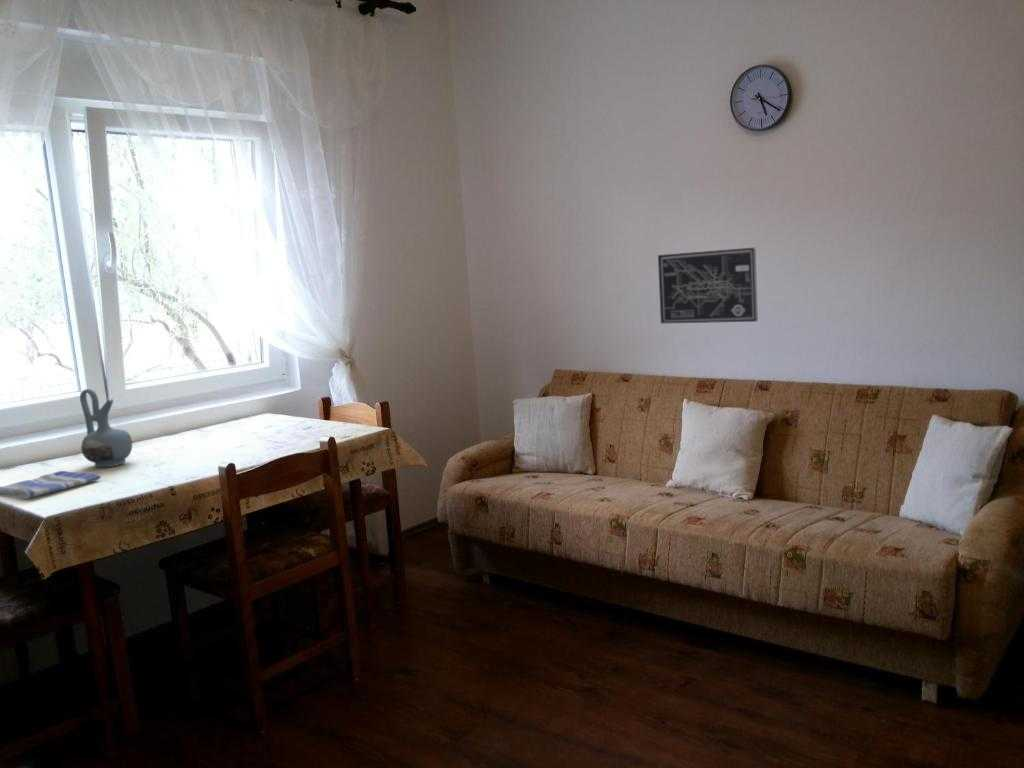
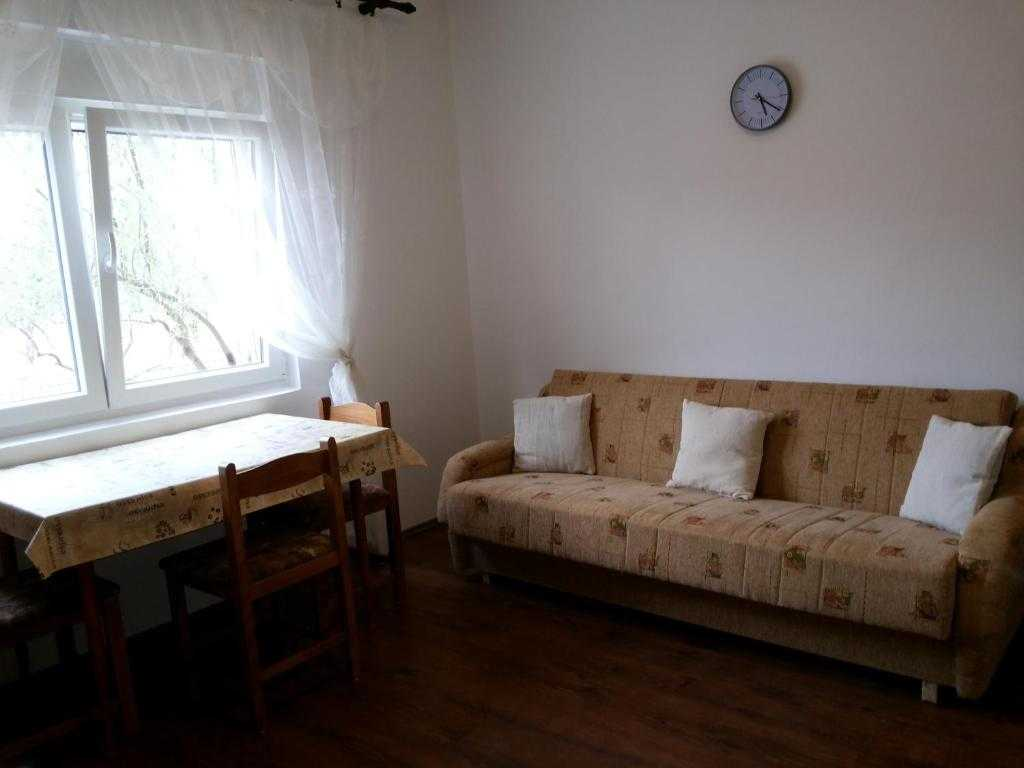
- dish towel (46, 483)
- wall art (706, 287)
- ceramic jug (104, 426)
